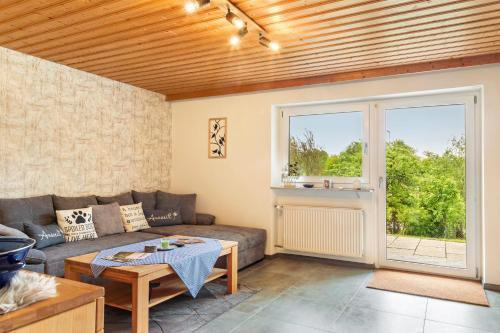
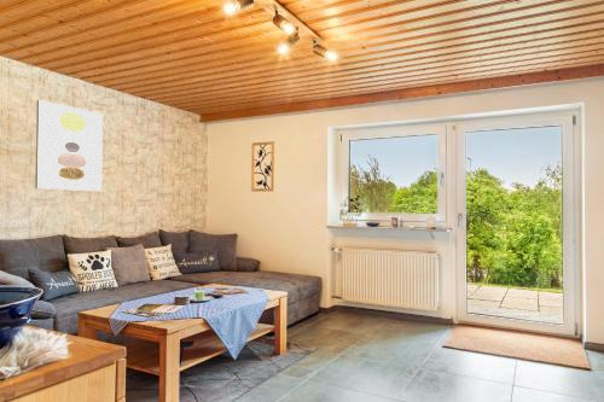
+ wall art (71, 148)
